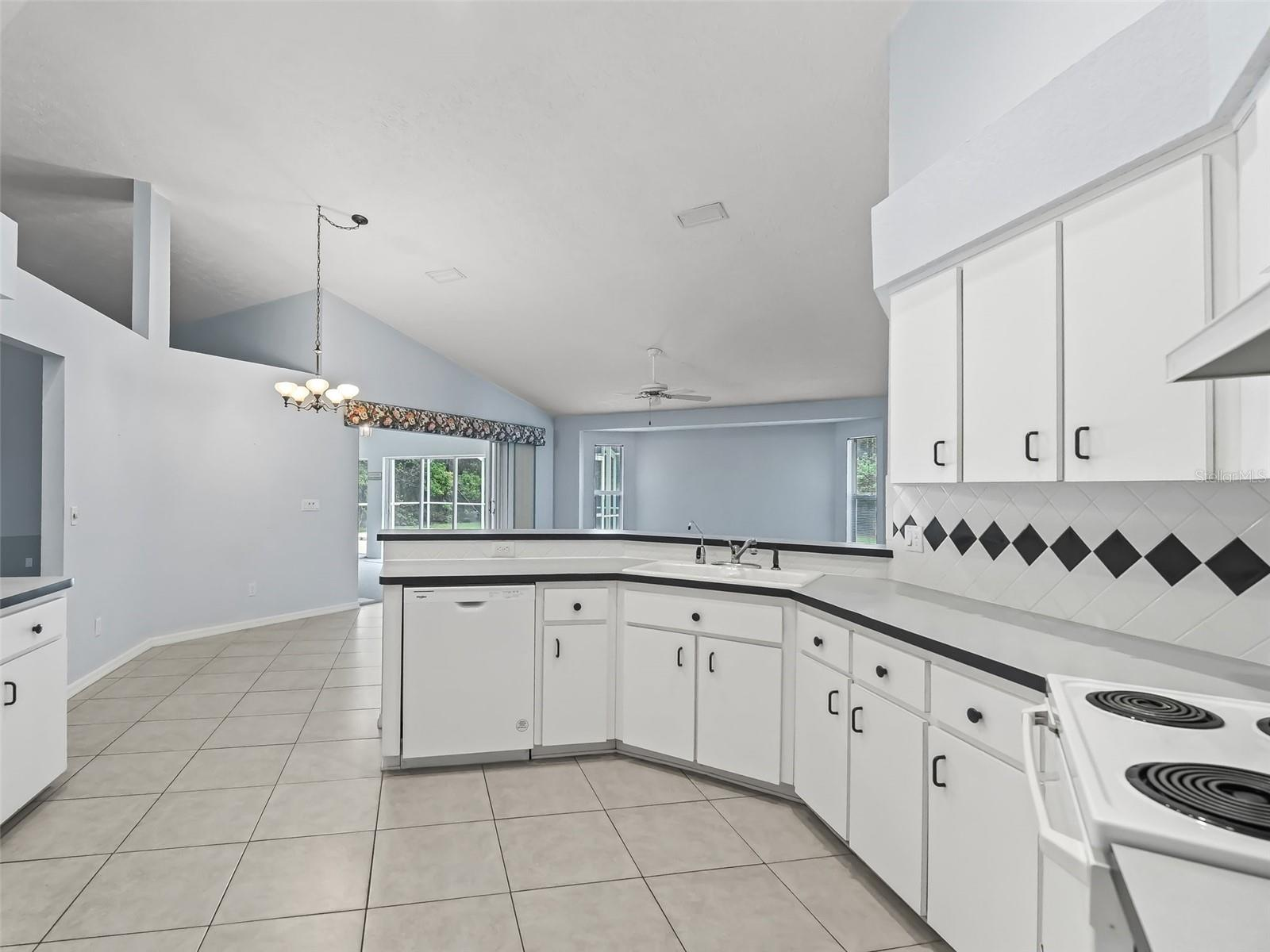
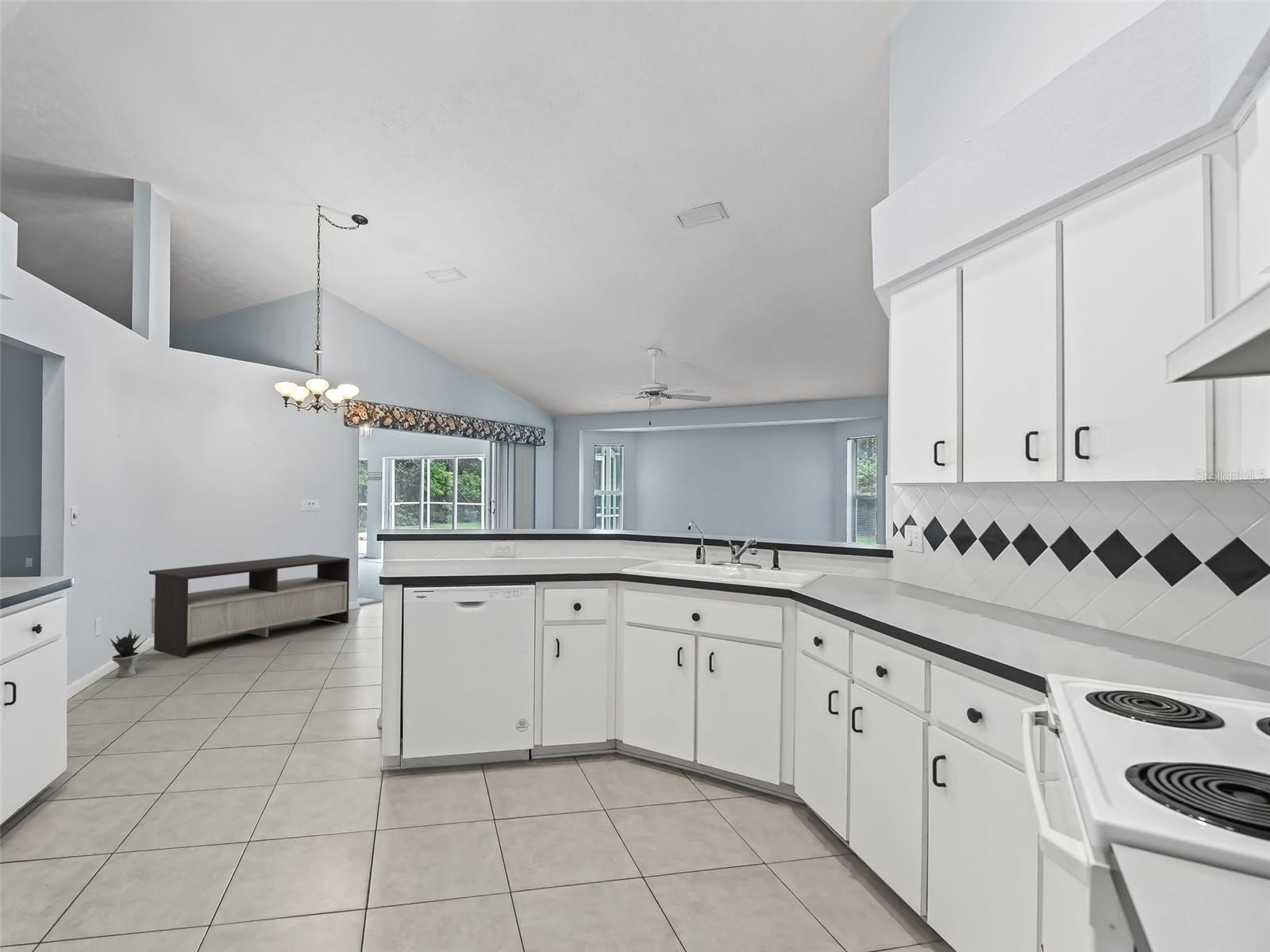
+ potted plant (127, 653)
+ tv stand (255, 599)
